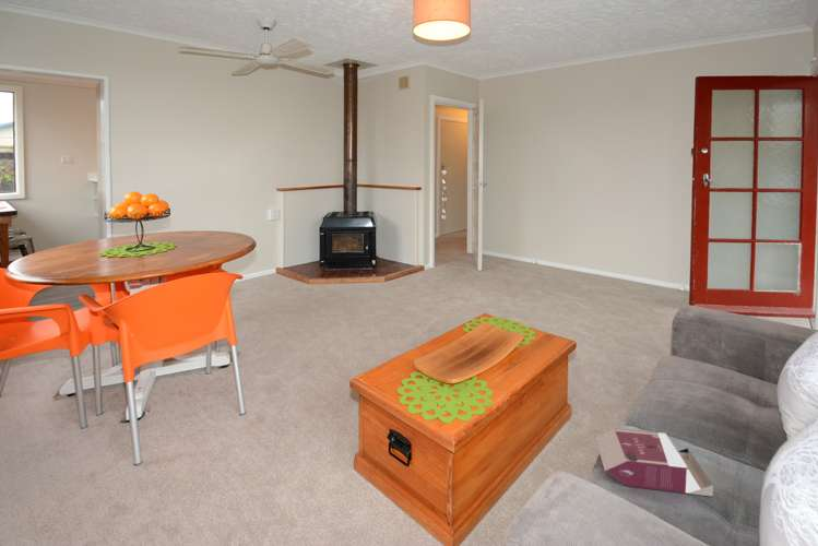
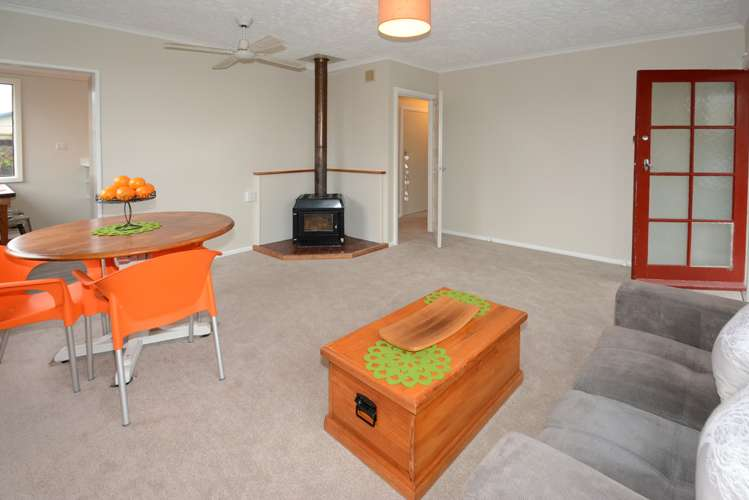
- book (648, 458)
